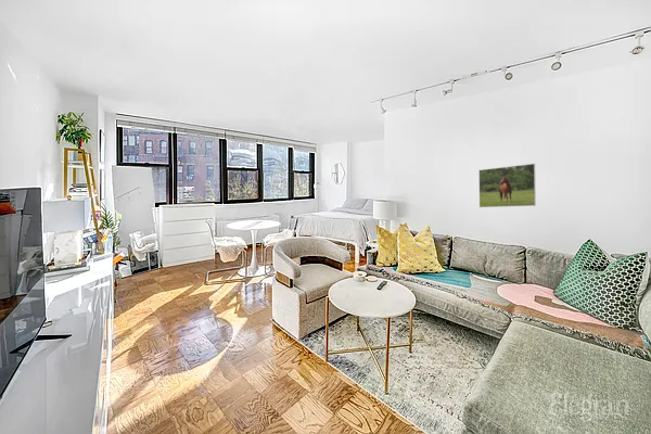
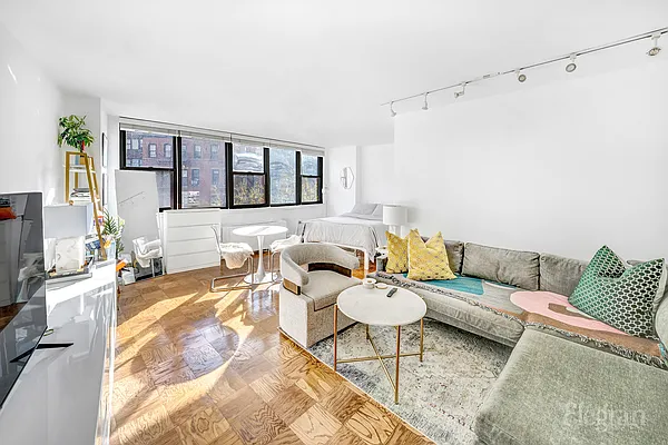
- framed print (506, 187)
